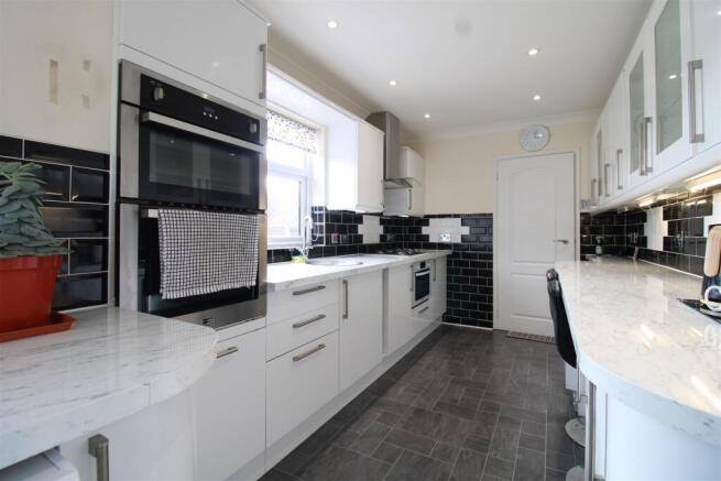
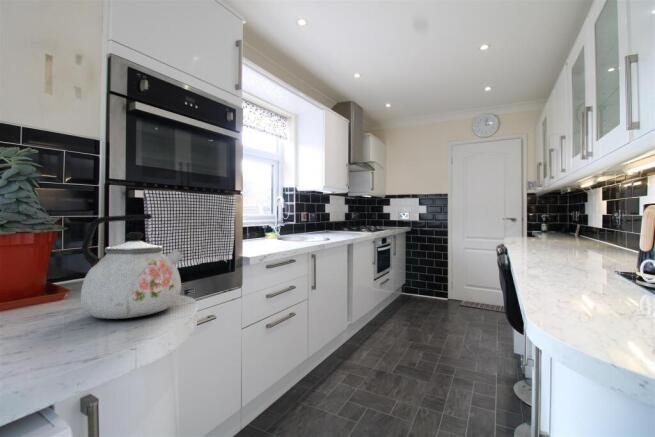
+ kettle (135, 262)
